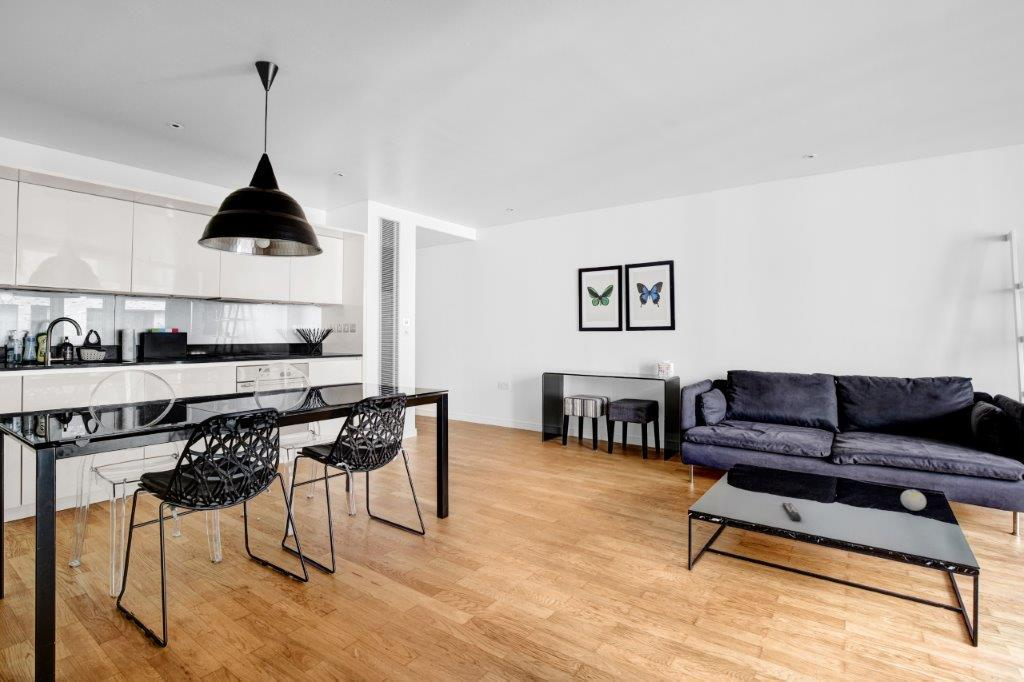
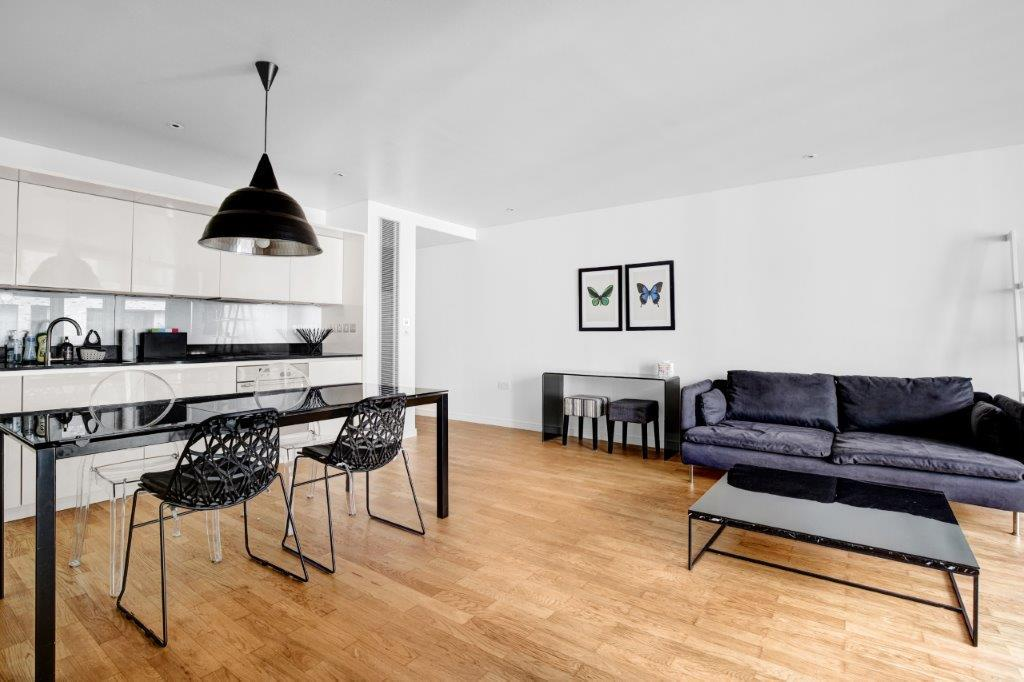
- remote control (791, 511)
- decorative ball (913, 500)
